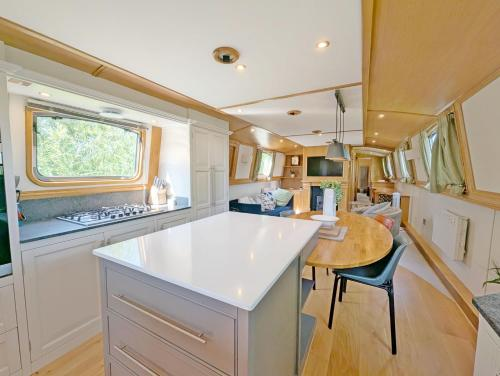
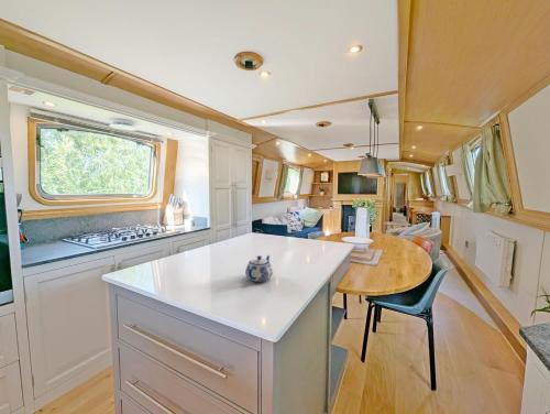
+ teapot (260, 266)
